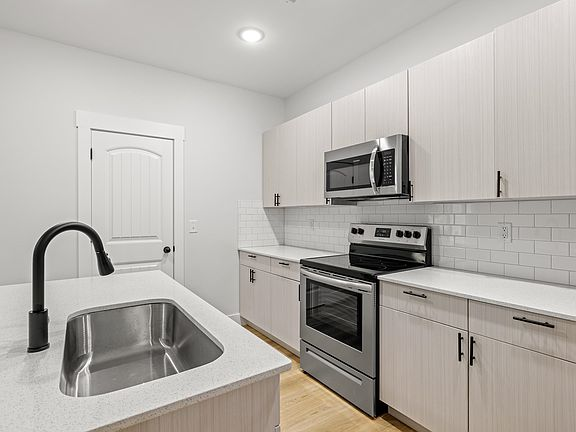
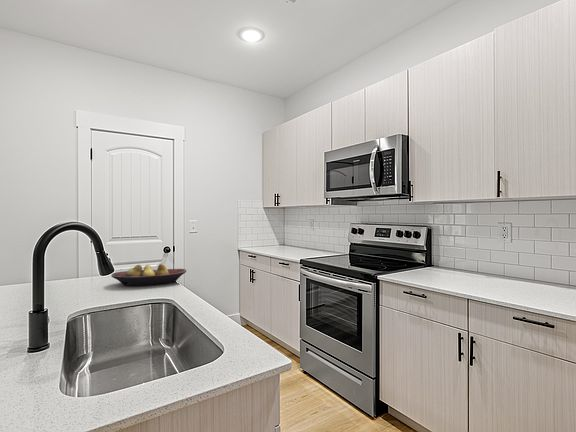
+ fruit bowl (150, 273)
